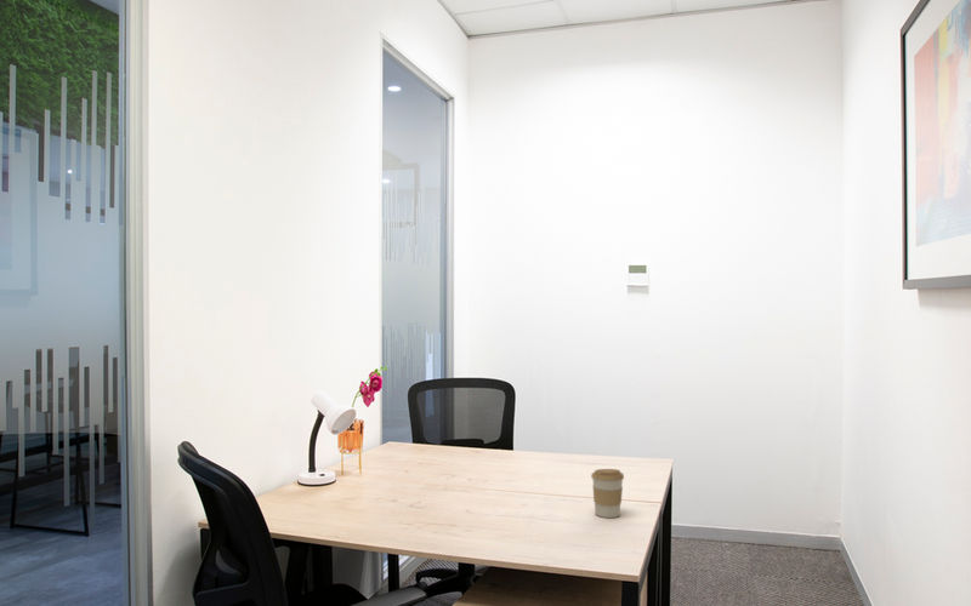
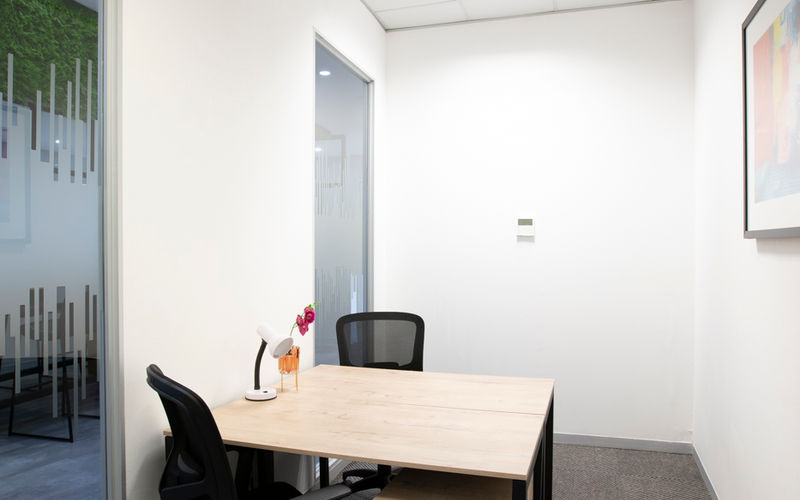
- coffee cup (607, 491)
